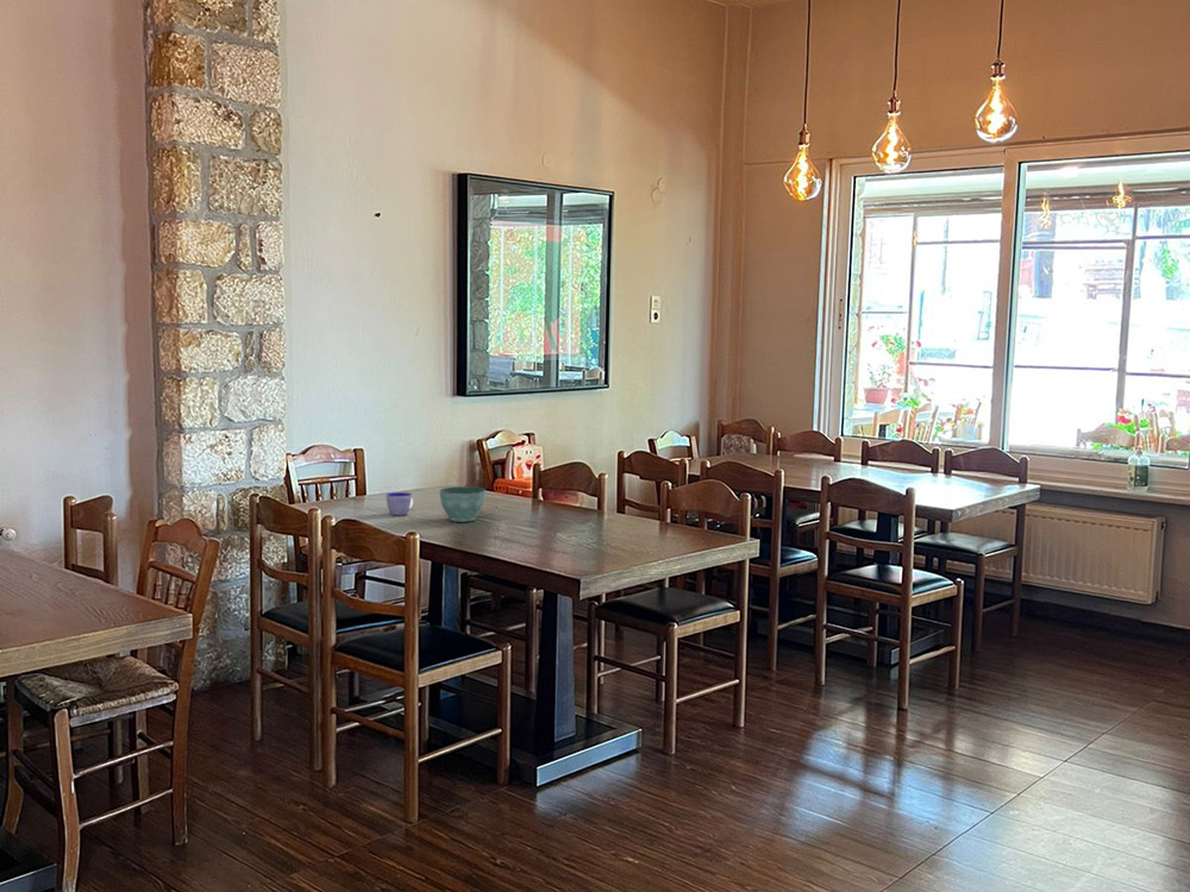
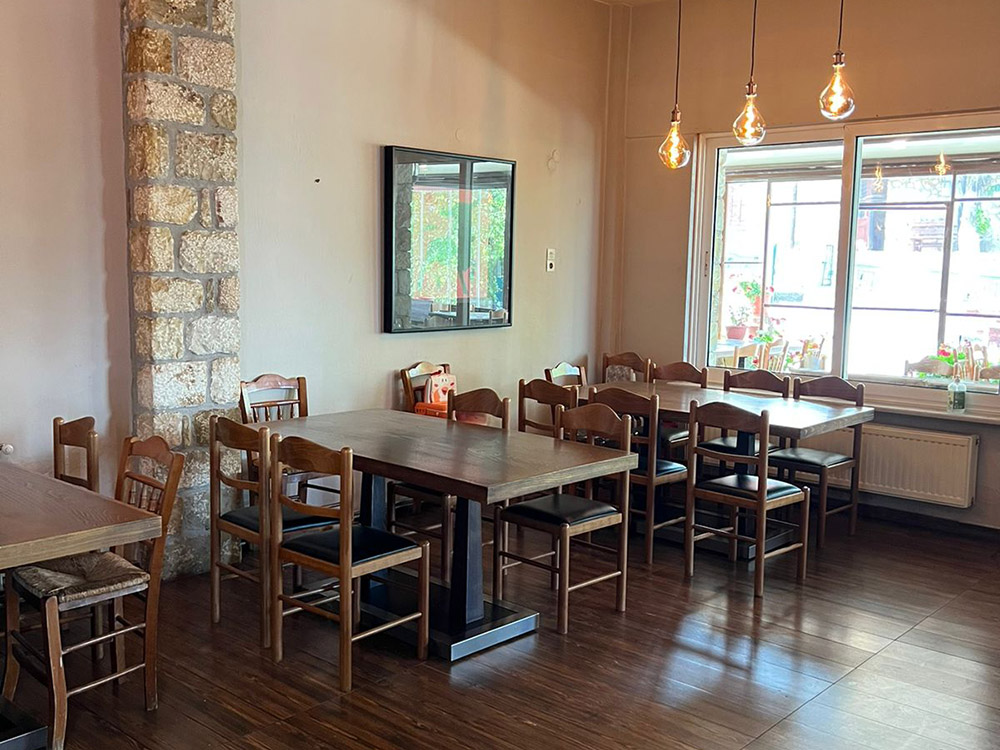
- cup (401, 503)
- flower pot (462, 504)
